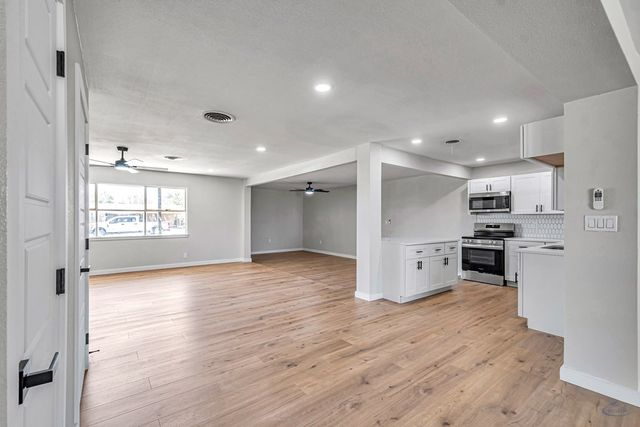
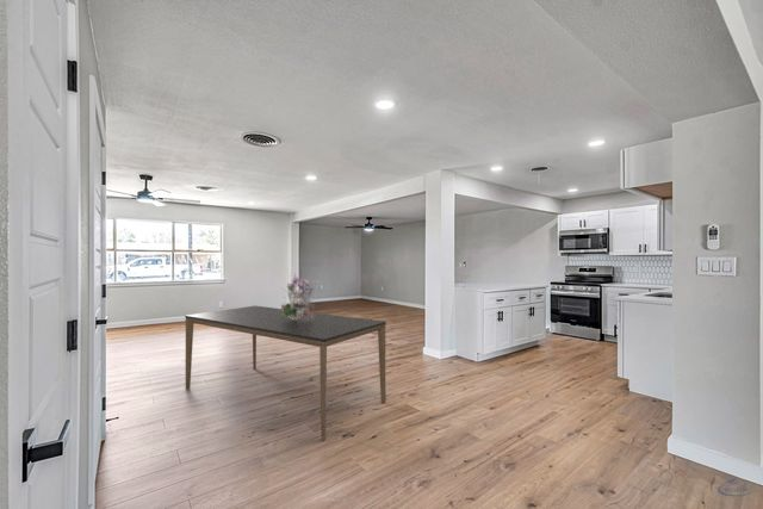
+ bouquet (293, 292)
+ dining table (285, 340)
